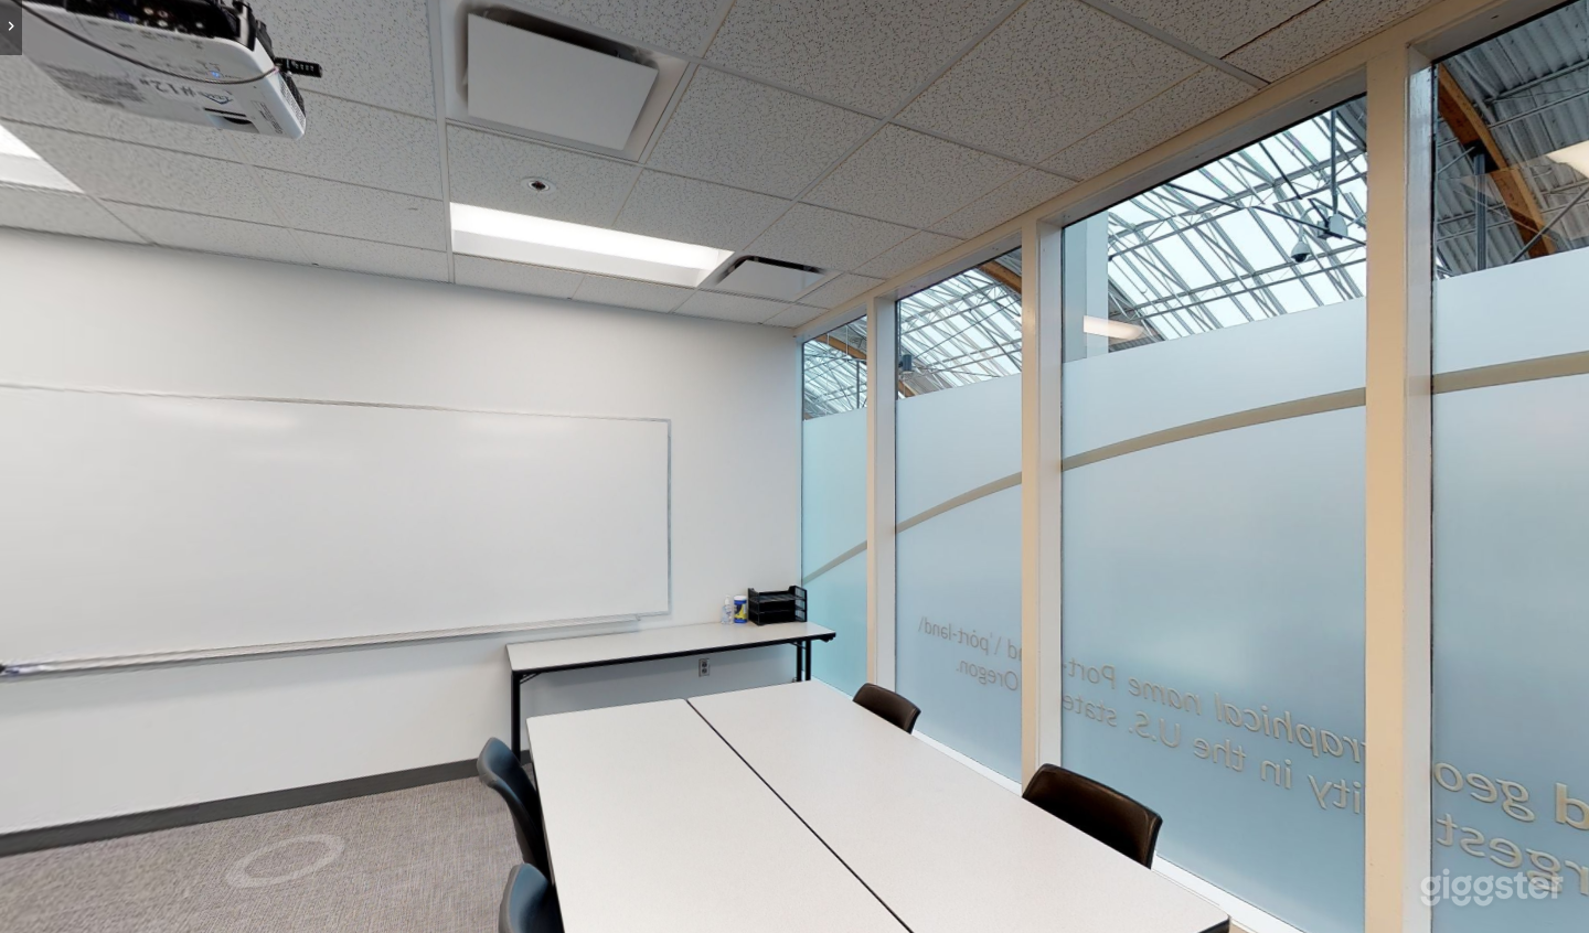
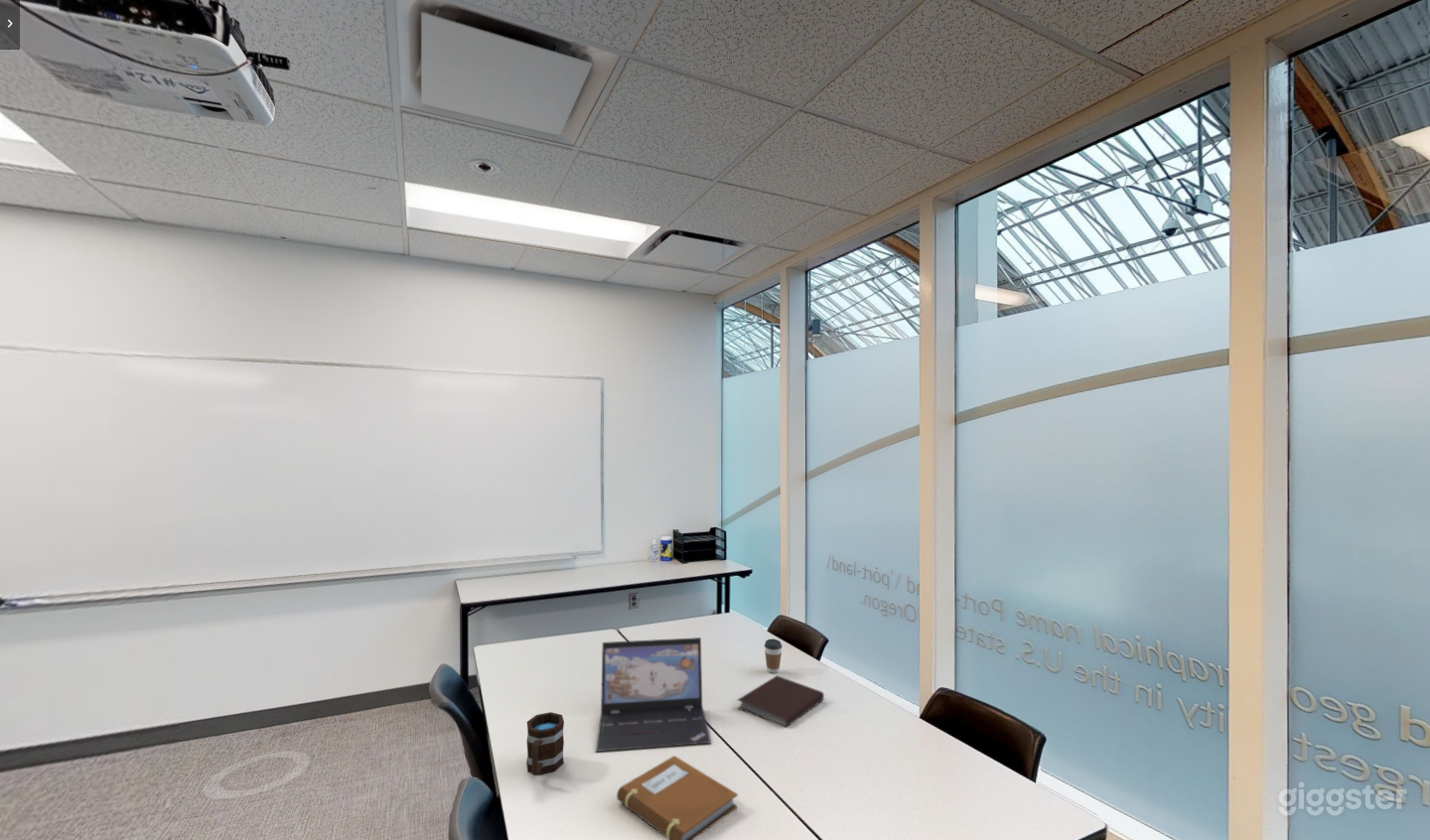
+ mug (542, 747)
+ notebook (674, 796)
+ notebook (781, 700)
+ laptop (652, 690)
+ coffee cup (773, 656)
